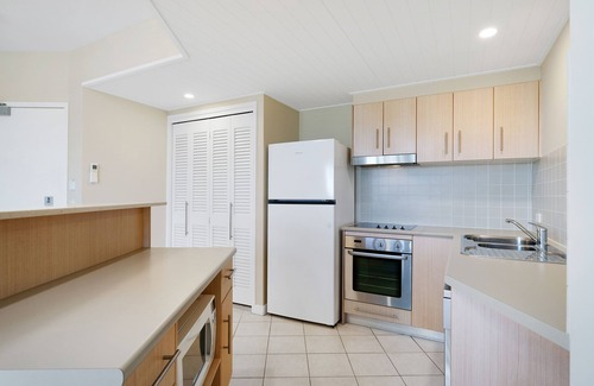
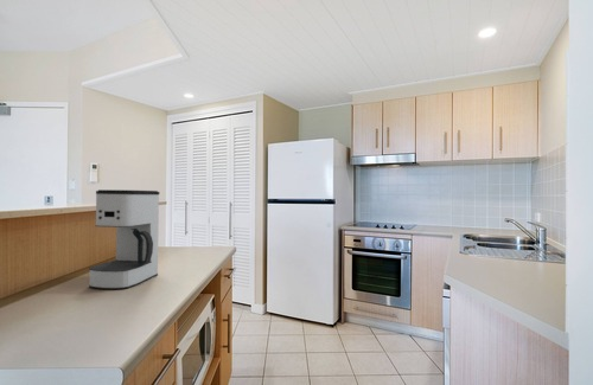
+ coffee maker (128, 235)
